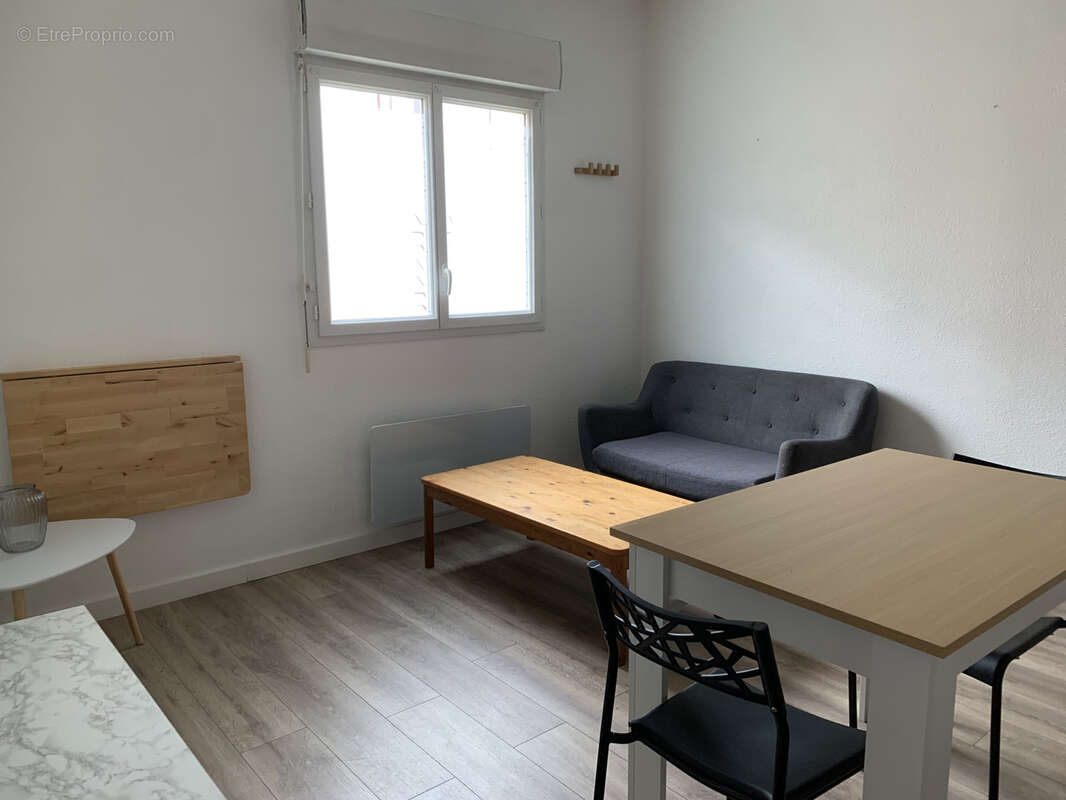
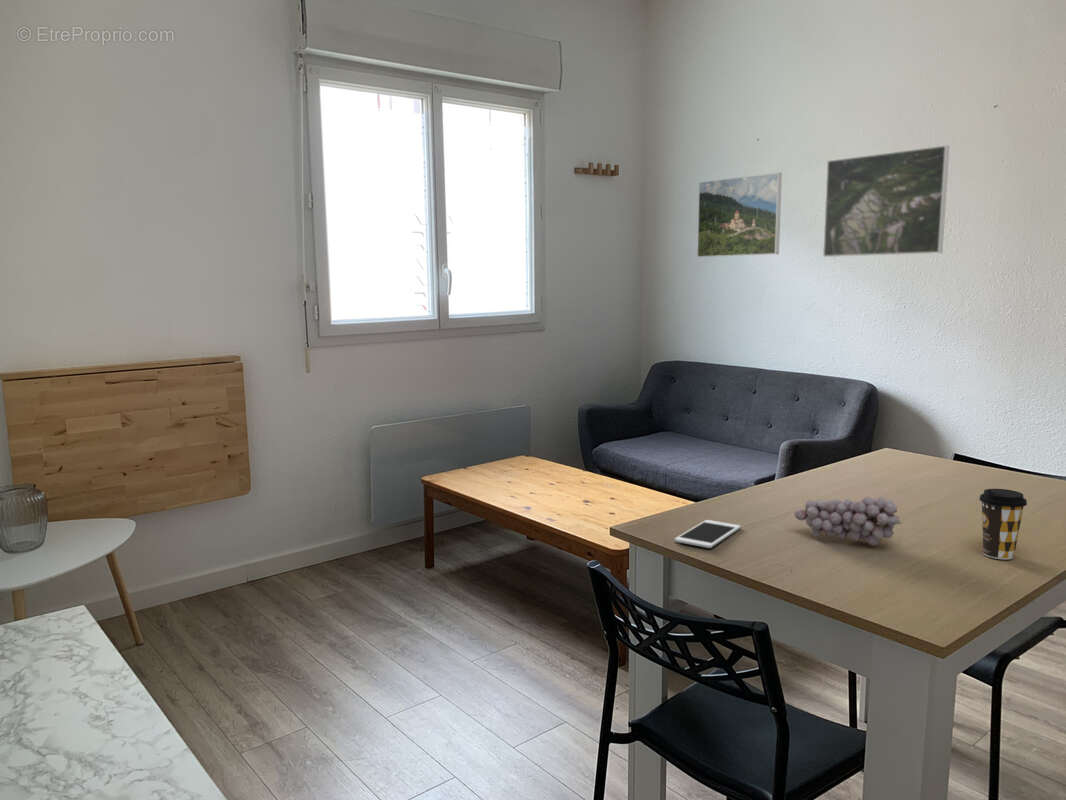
+ coffee cup (1001, 524)
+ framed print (737, 217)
+ fruit (846, 516)
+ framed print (882, 204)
+ cell phone (708, 533)
